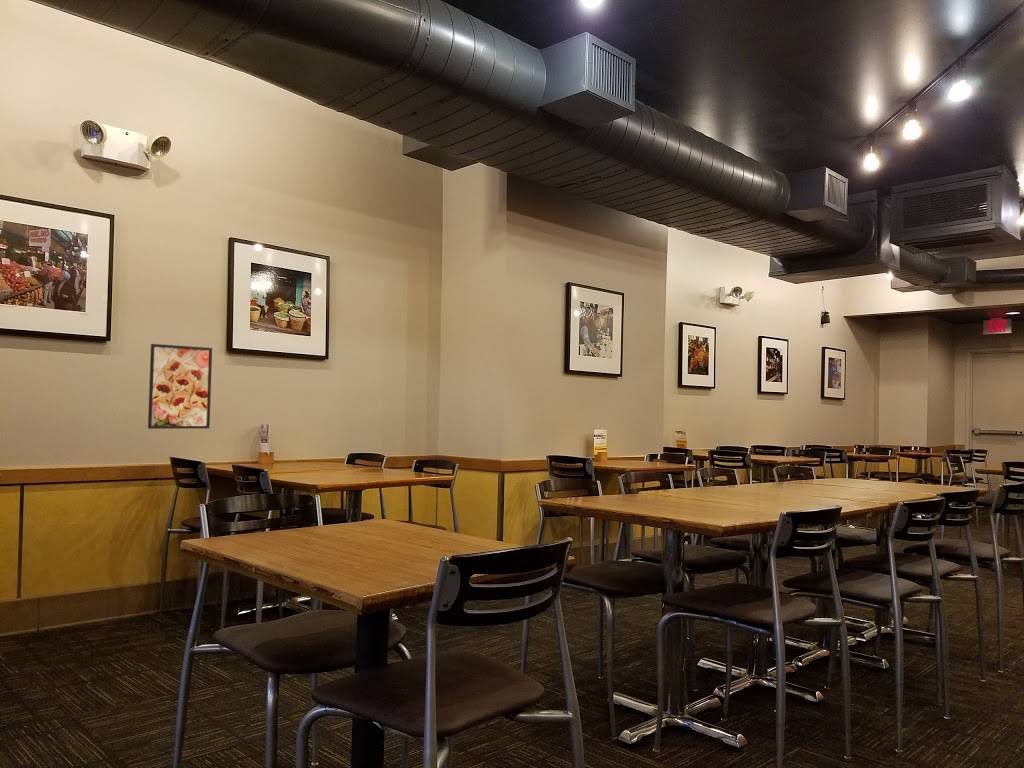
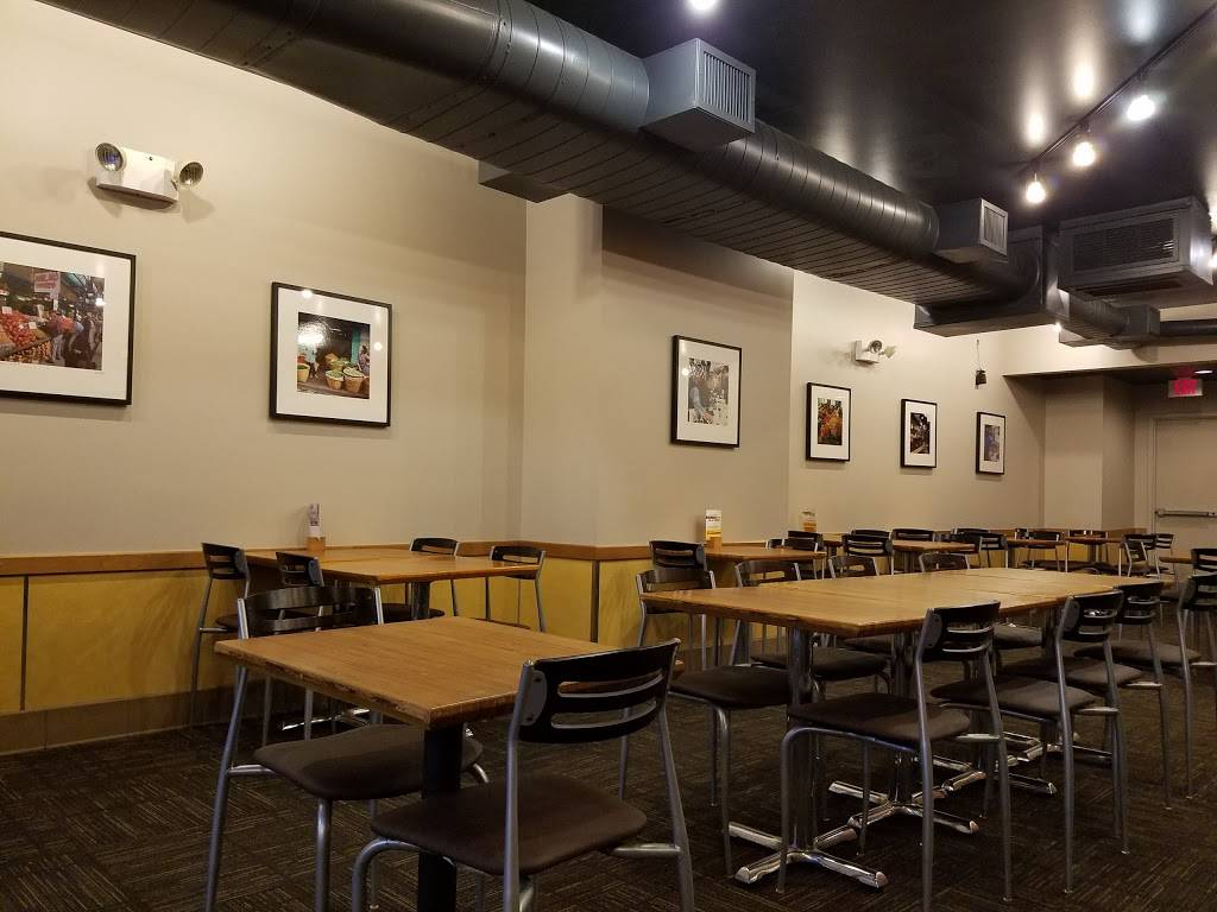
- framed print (180, 387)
